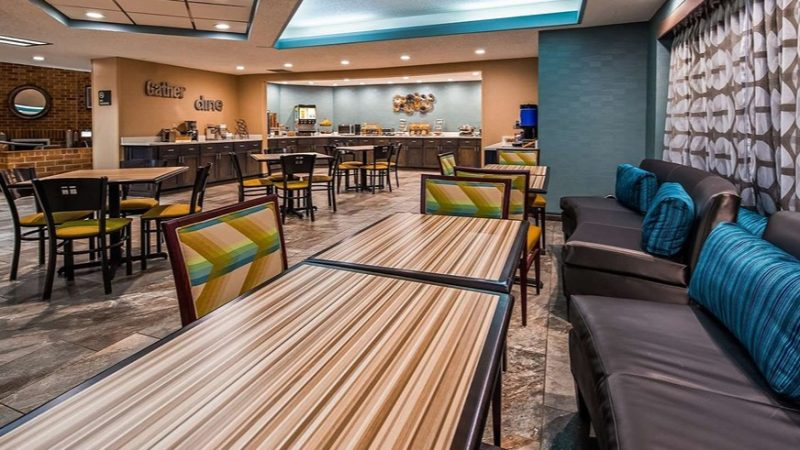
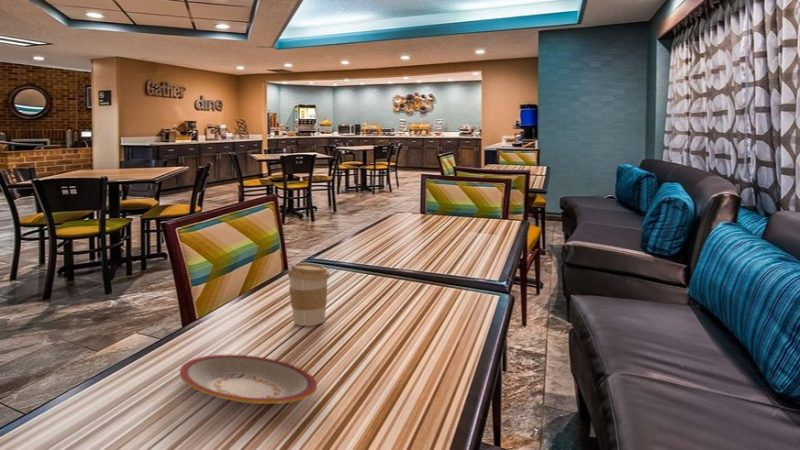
+ plate (246, 382)
+ coffee cup (309, 292)
